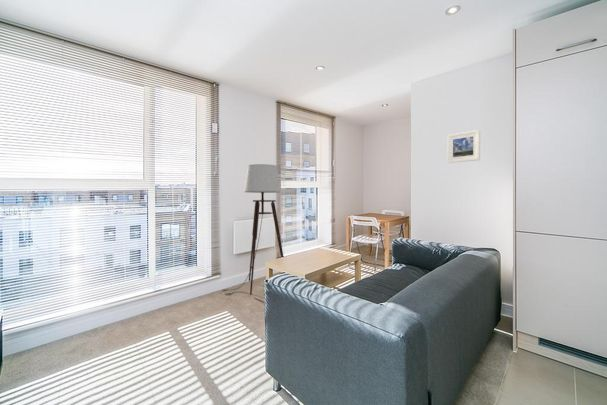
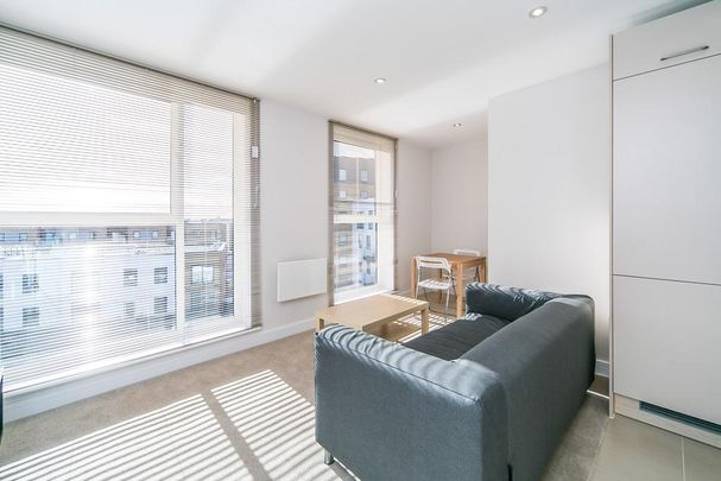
- floor lamp (254, 226)
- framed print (463, 147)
